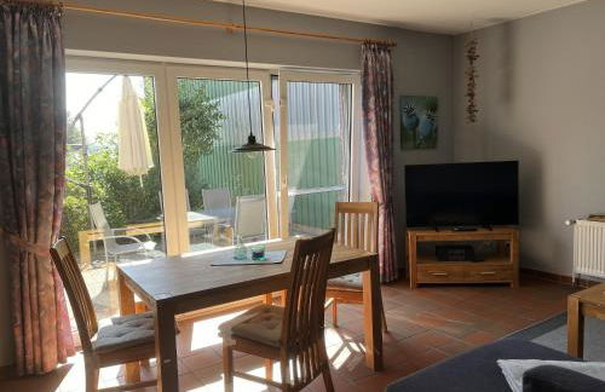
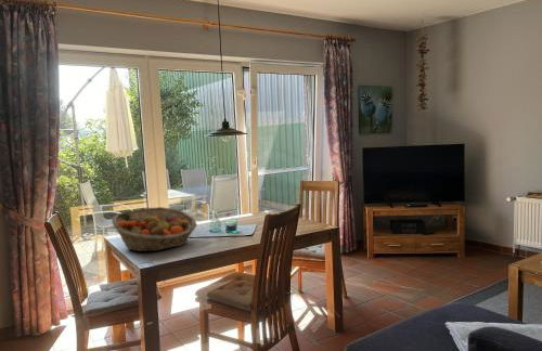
+ fruit basket (155, 227)
